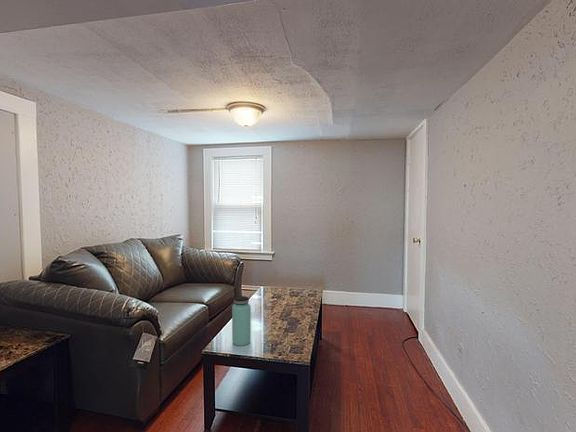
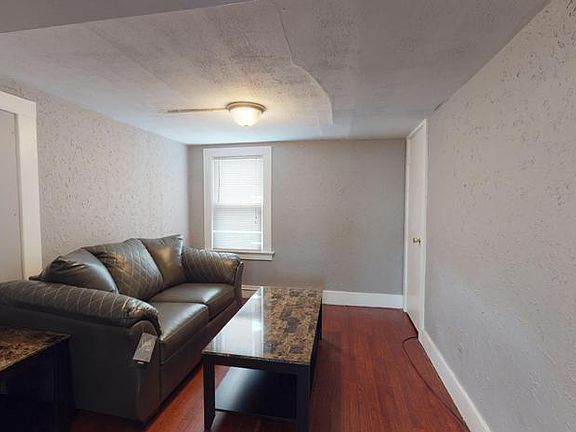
- bottle (241, 320)
